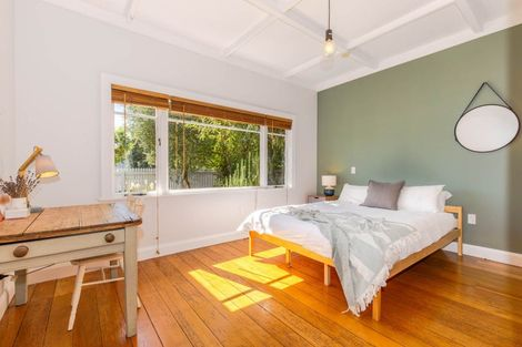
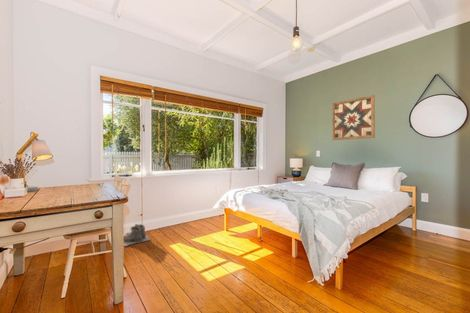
+ boots (133, 231)
+ wall art (352, 119)
